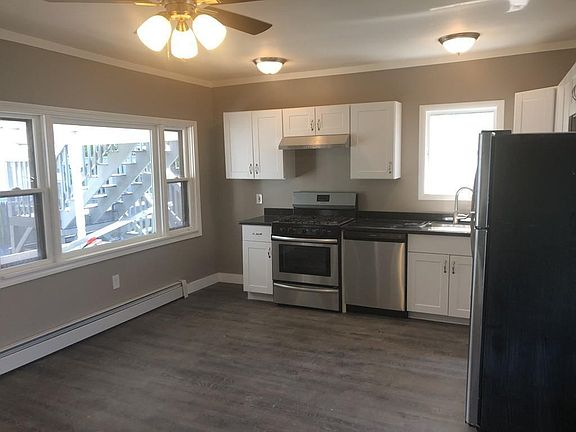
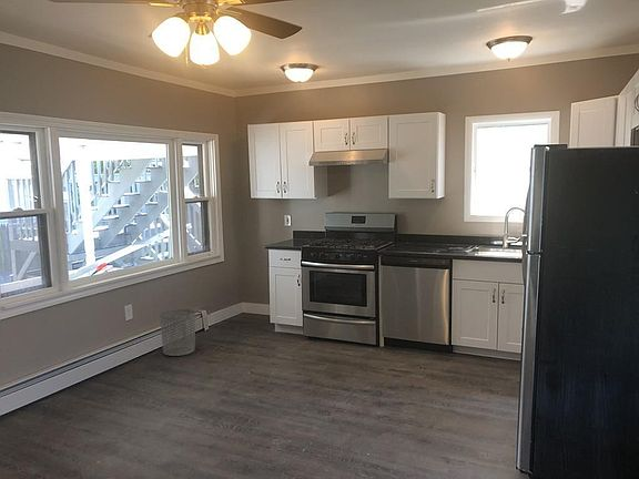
+ waste bin (178, 332)
